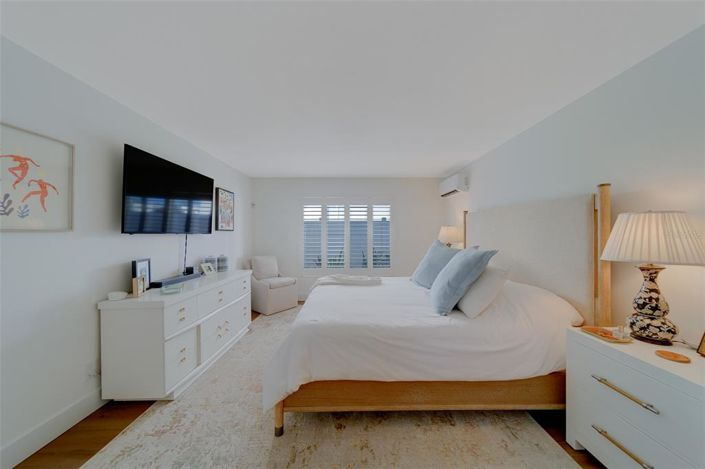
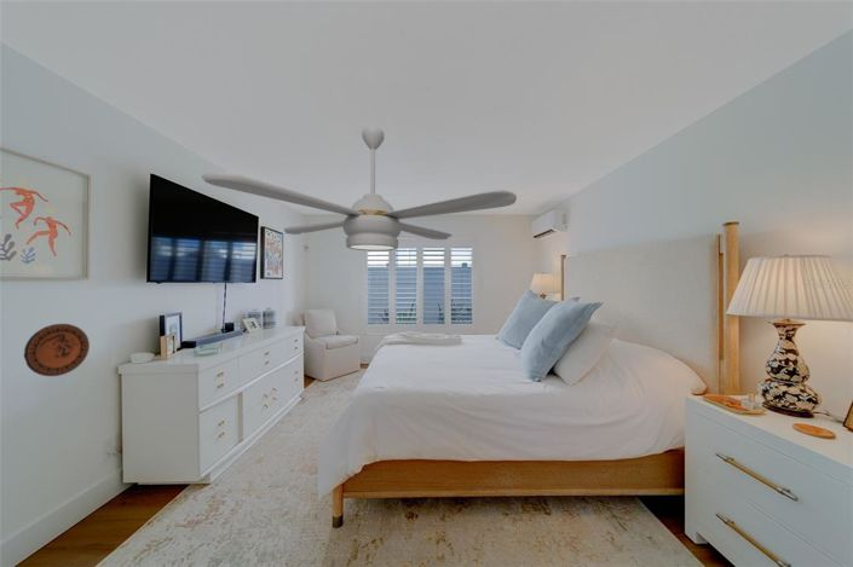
+ decorative plate (58, 349)
+ ceiling fan (373, 190)
